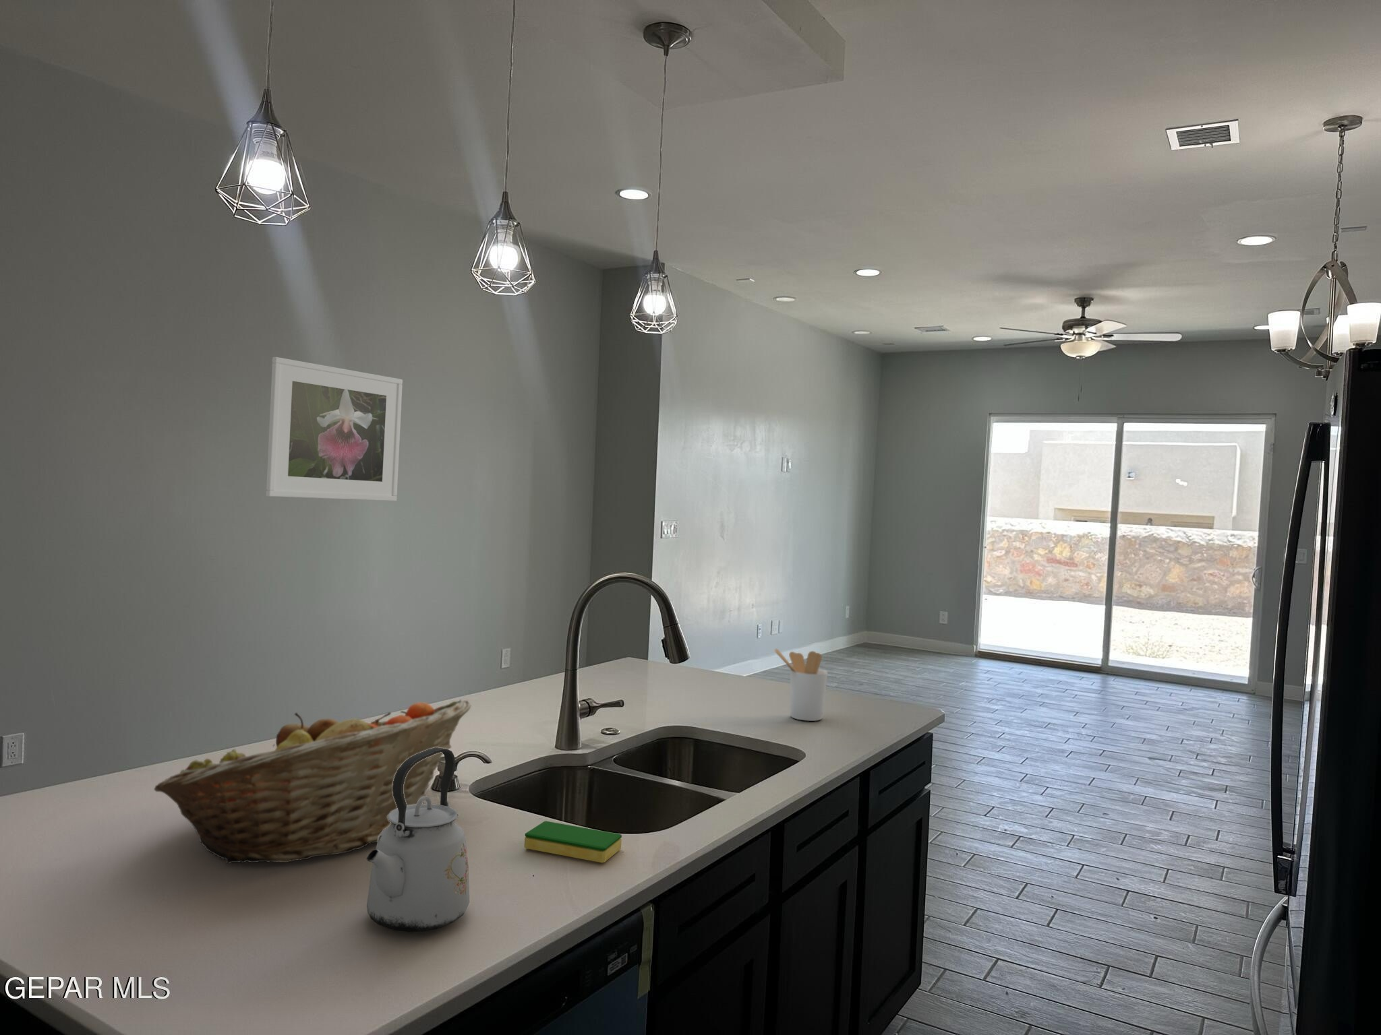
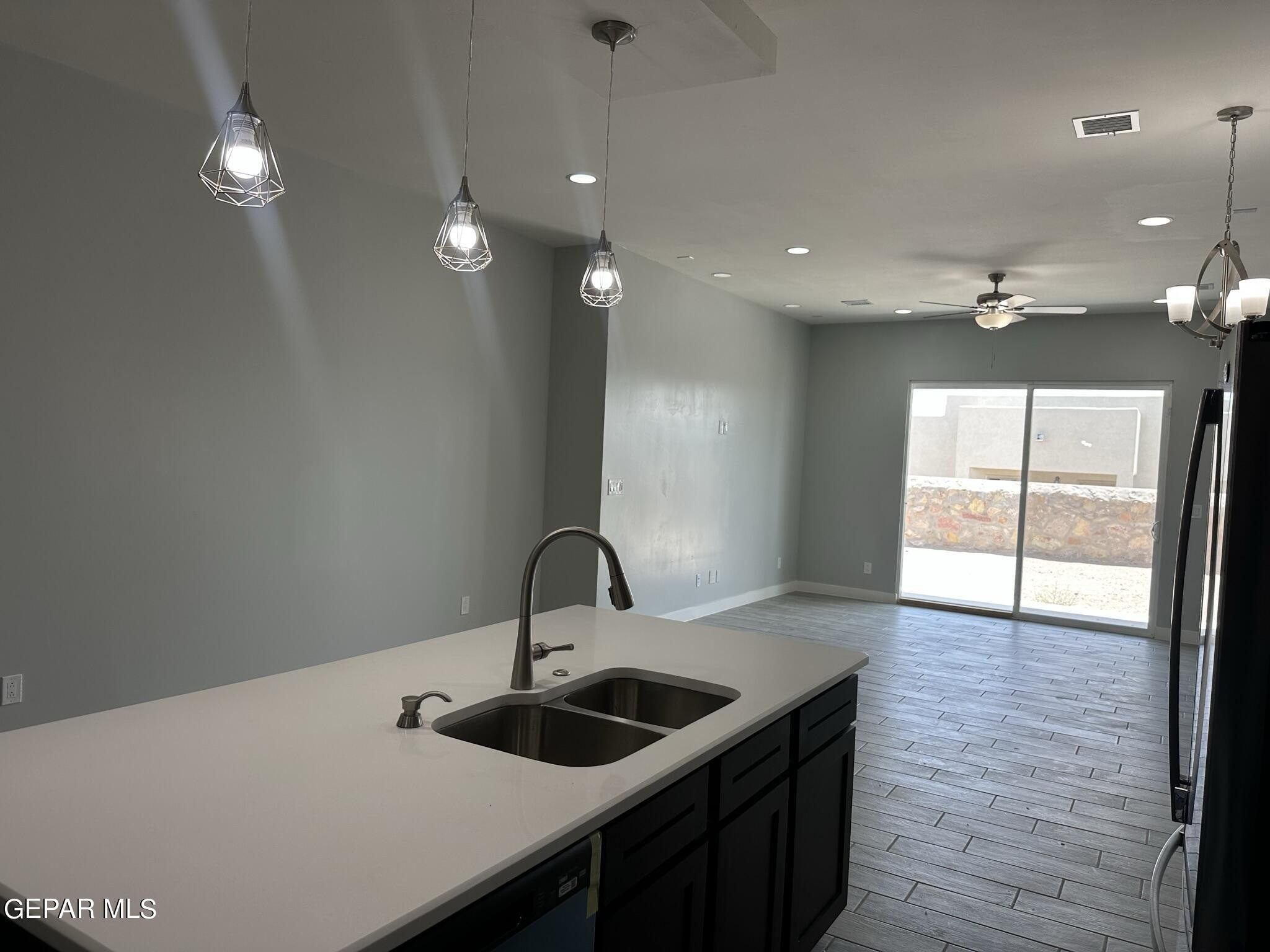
- dish sponge (573, 841)
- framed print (338, 434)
- utensil holder (798, 682)
- kettle (411, 841)
- fruit basket (327, 765)
